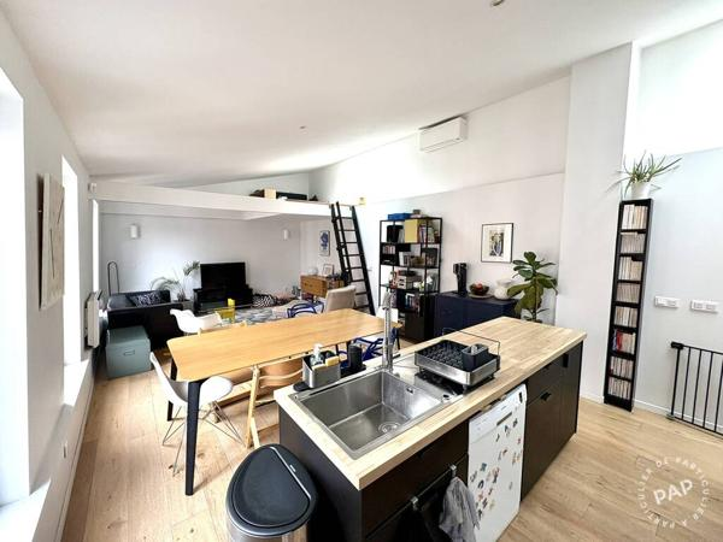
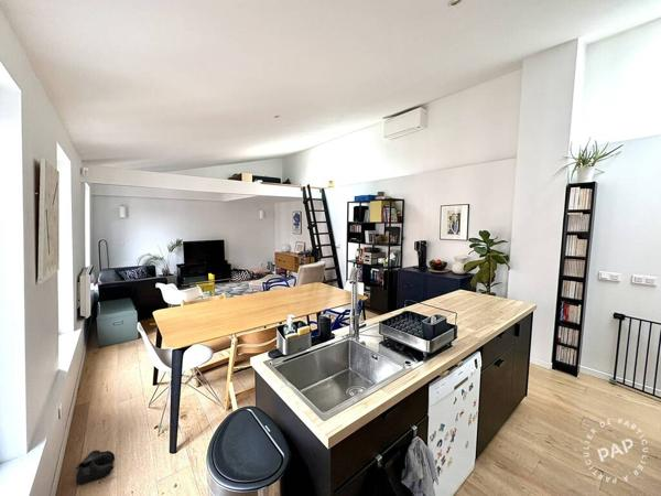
+ boots (95, 459)
